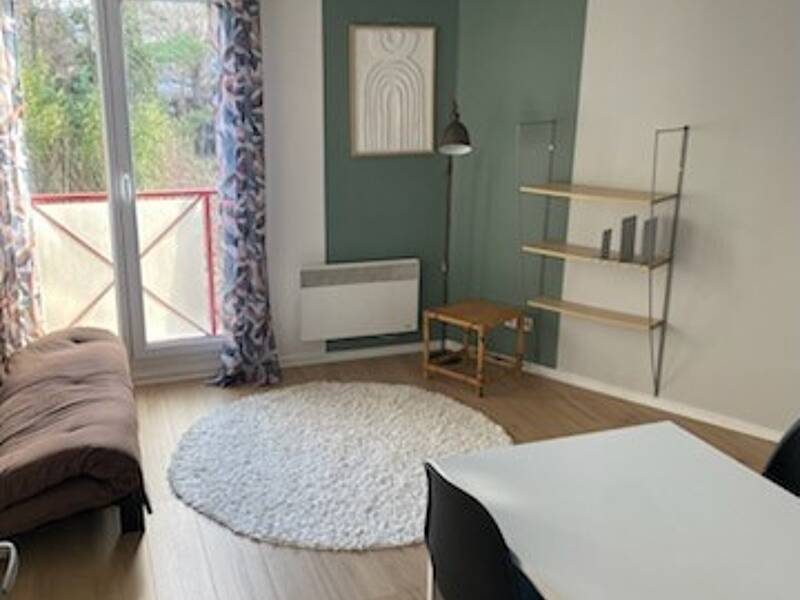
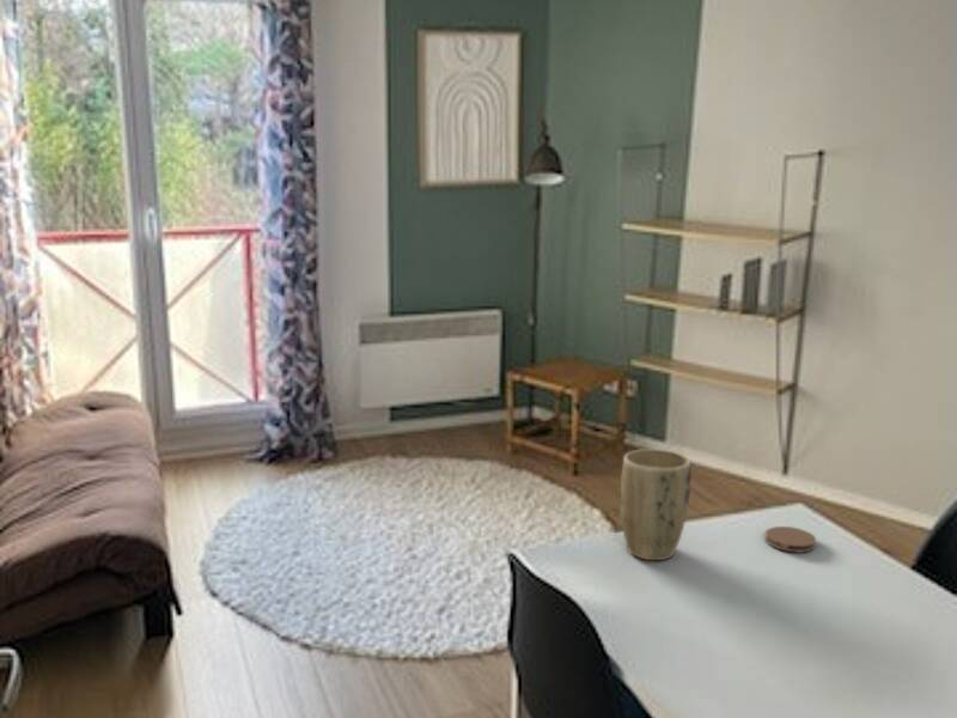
+ coaster (790, 538)
+ plant pot (654, 505)
